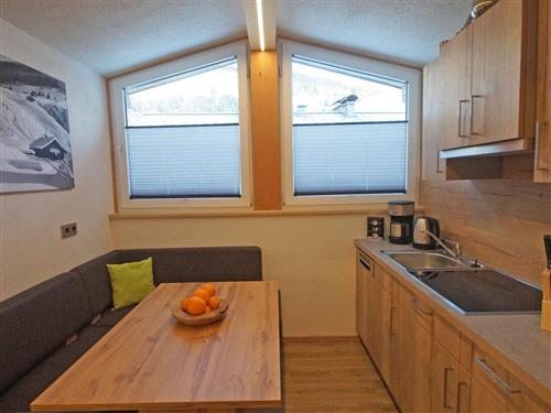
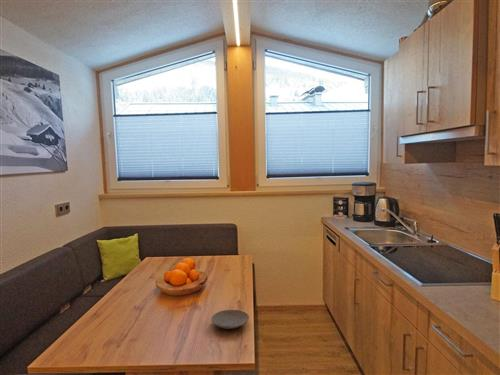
+ plate (230, 320)
